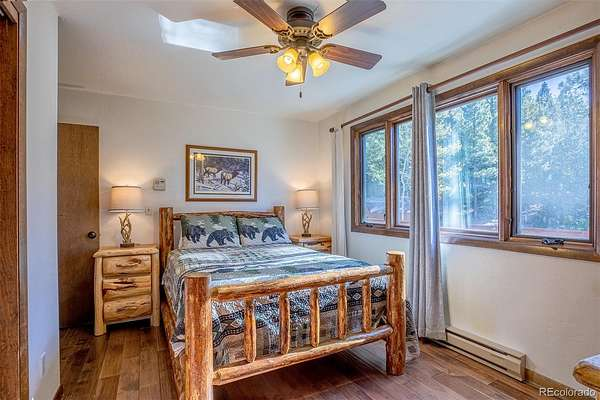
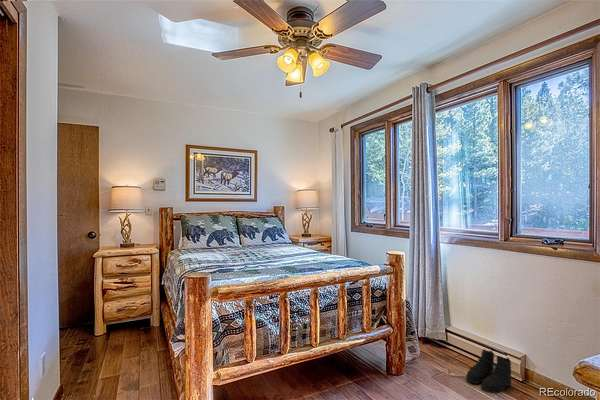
+ boots (488, 368)
